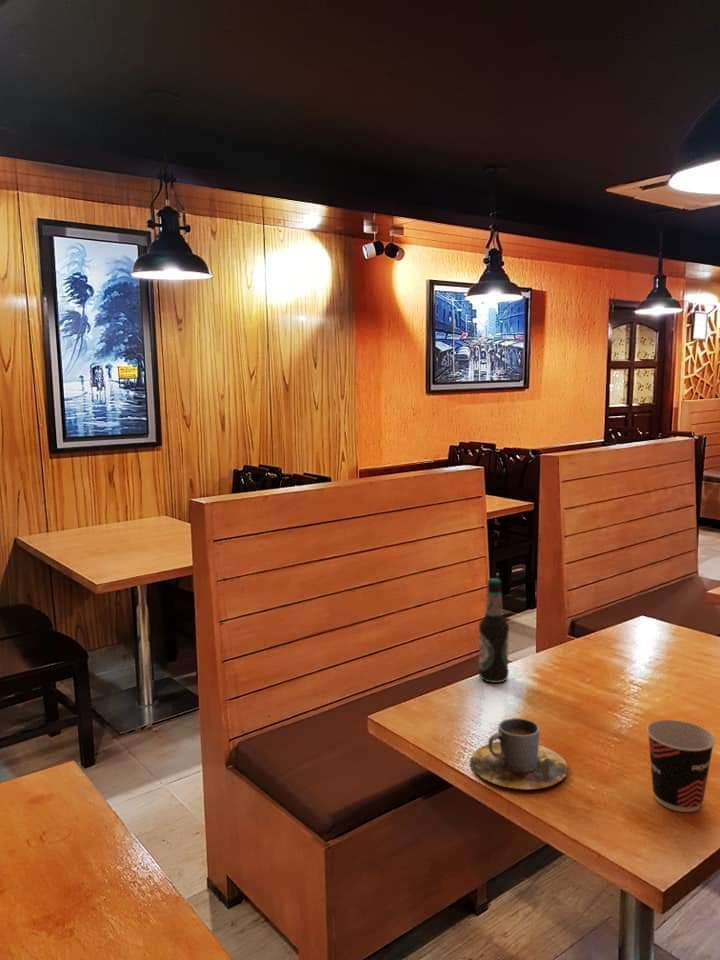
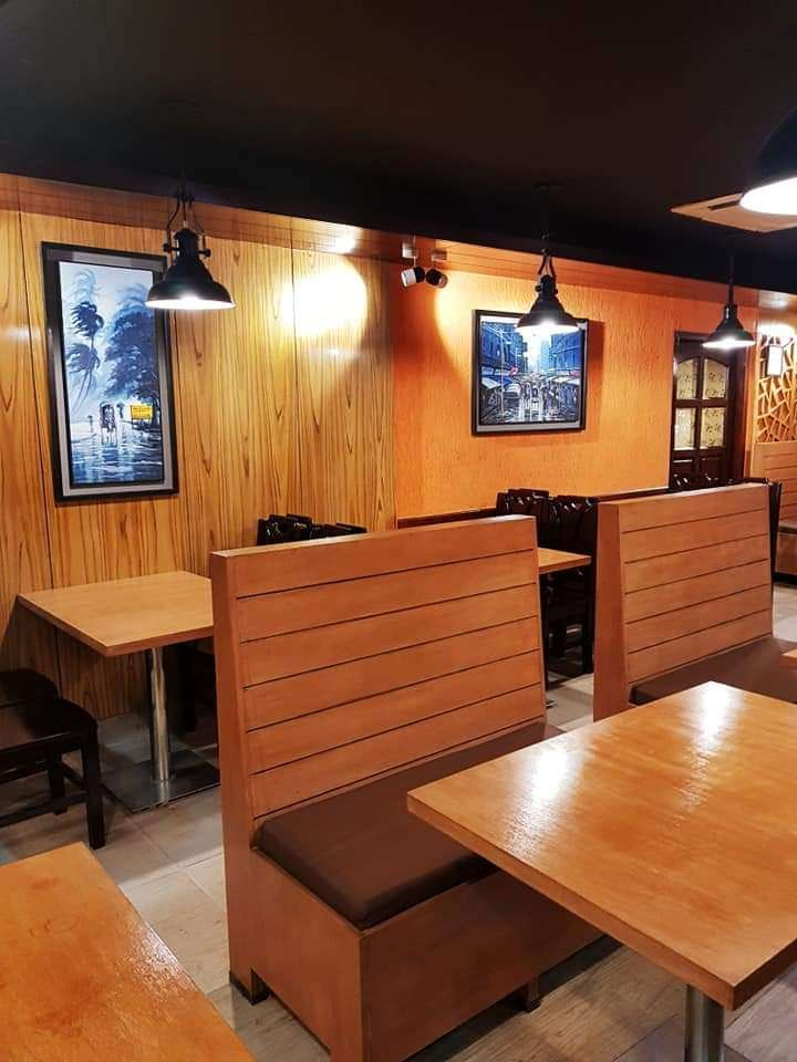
- cup (518, 745)
- cup (678, 767)
- bottle (493, 629)
